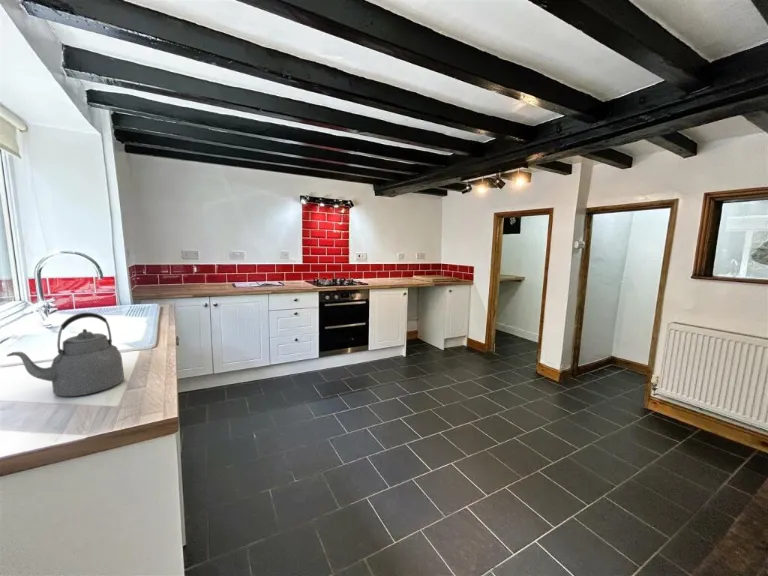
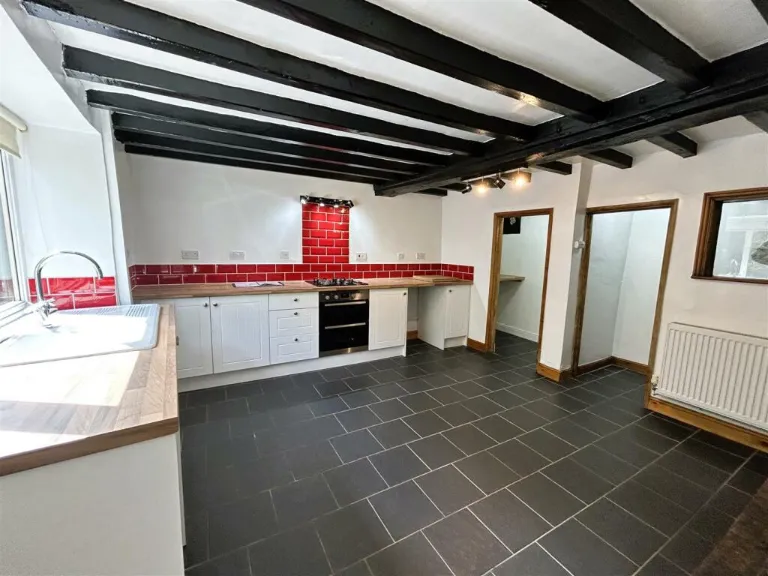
- kettle (69, 353)
